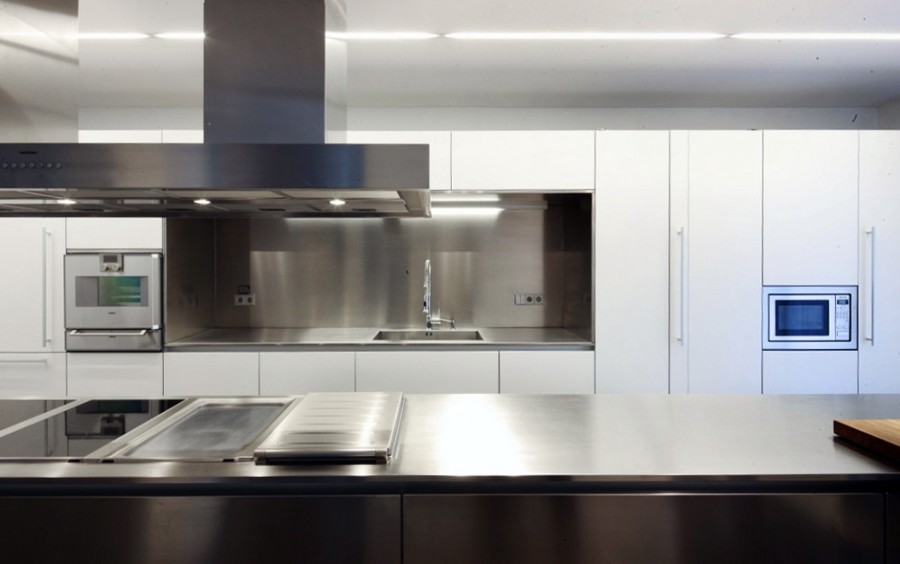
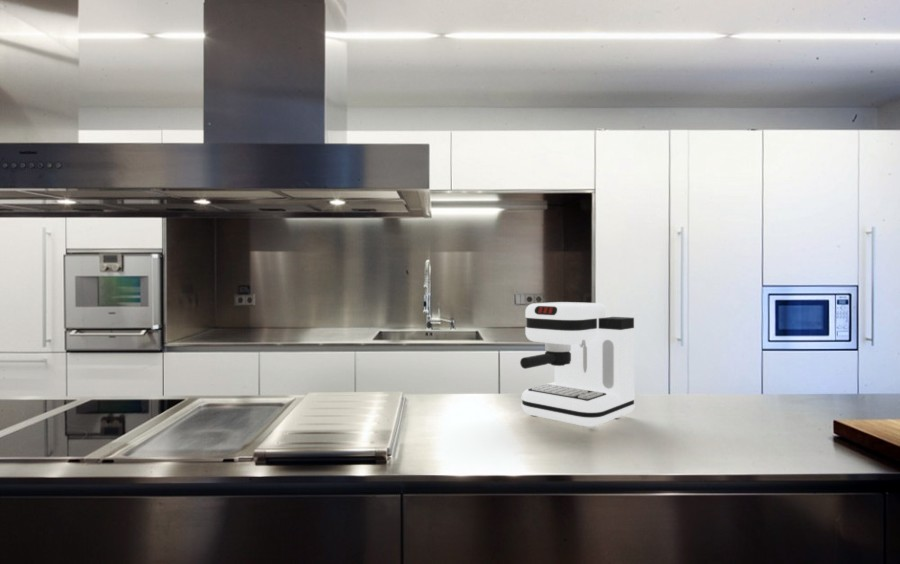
+ coffee maker (574, 360)
